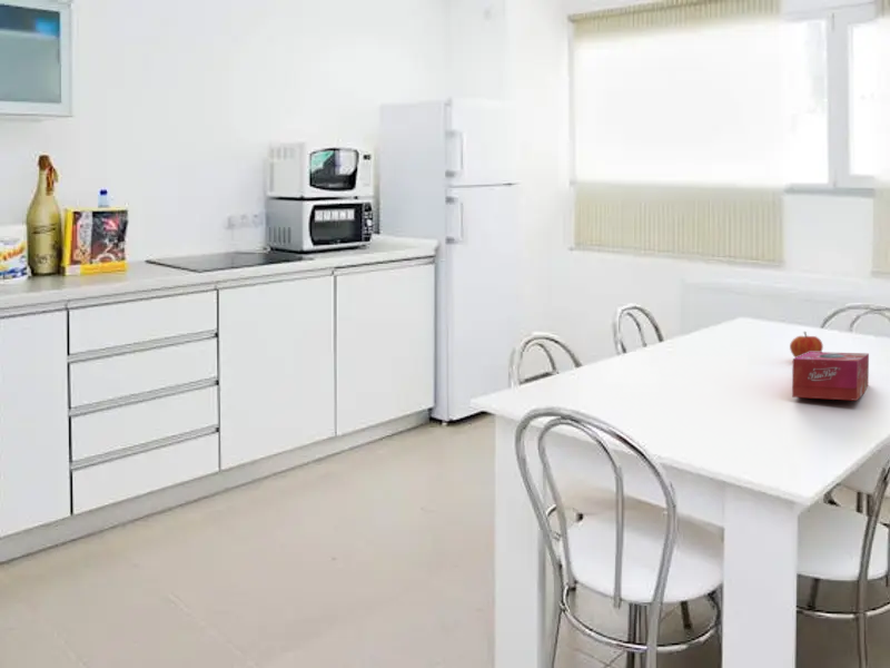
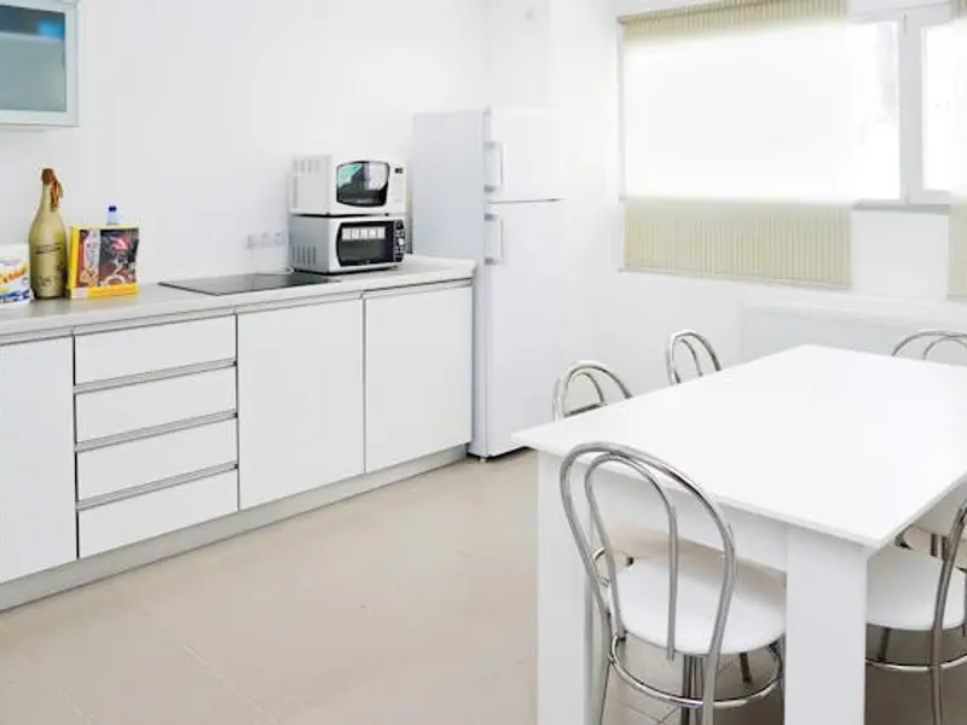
- tissue box (831, 374)
- fruit (805, 347)
